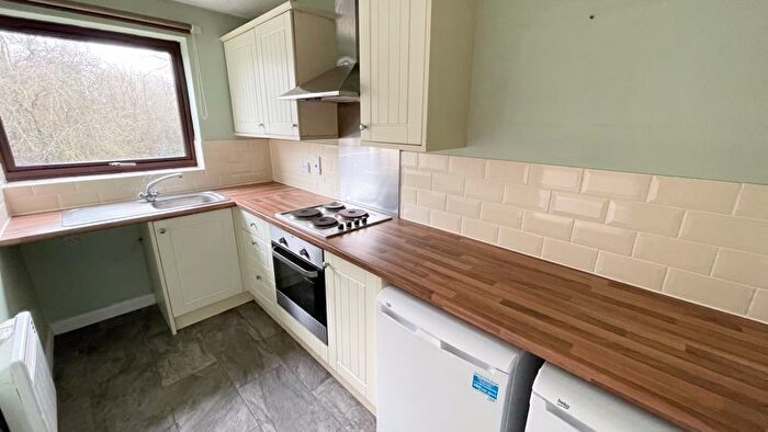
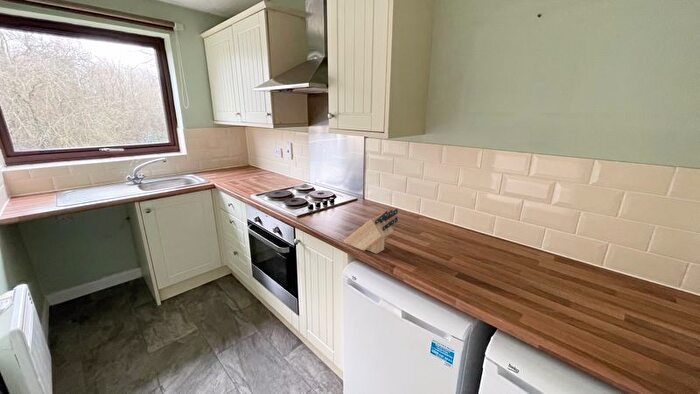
+ knife block (371, 226)
